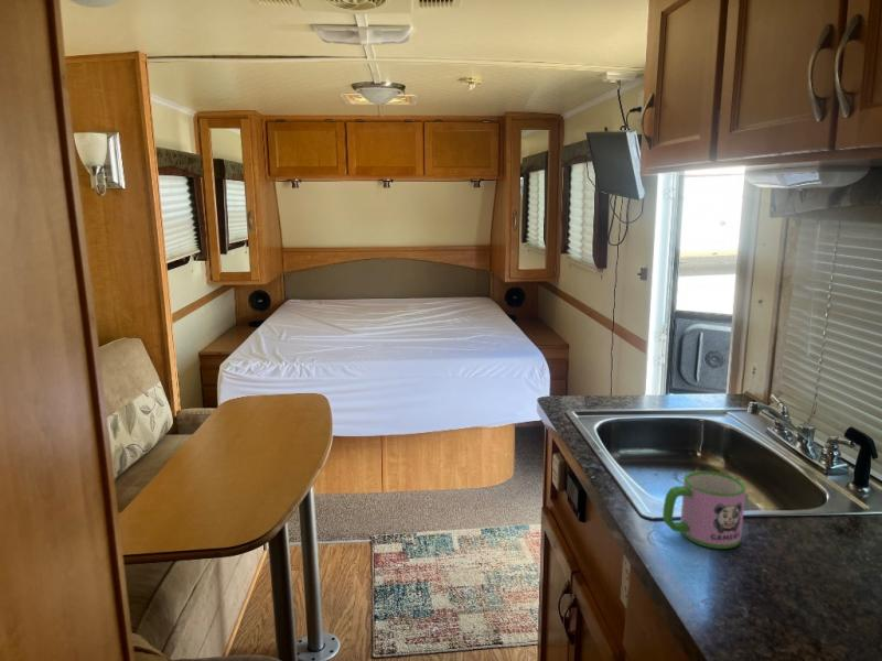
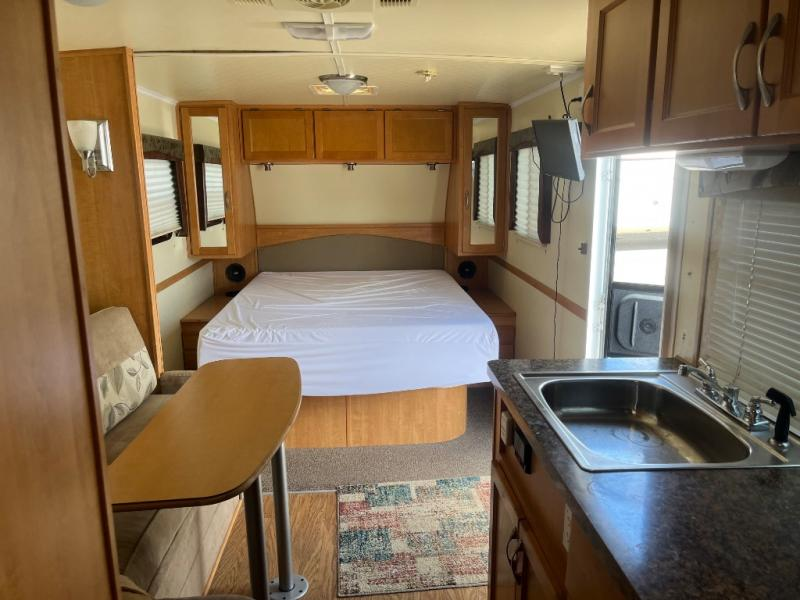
- mug (701, 509)
